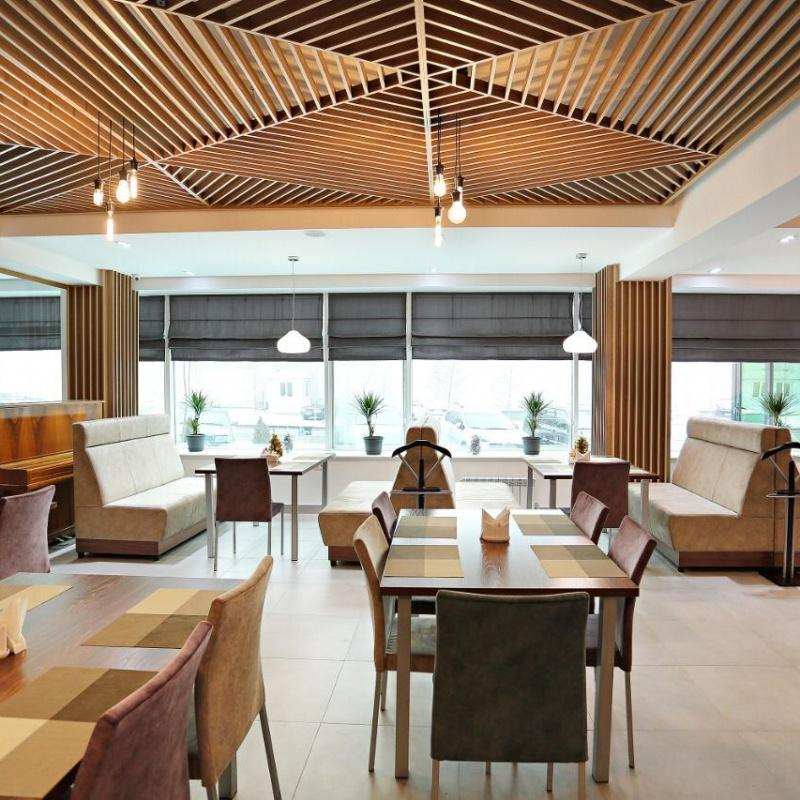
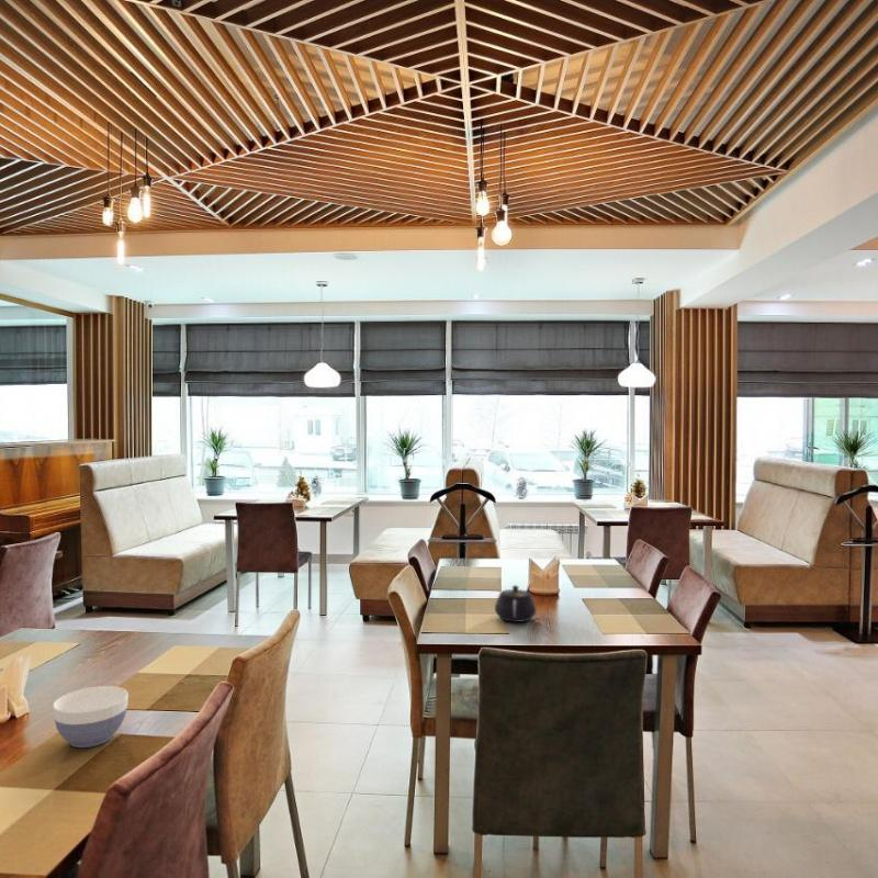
+ bowl (91, 718)
+ teapot (515, 601)
